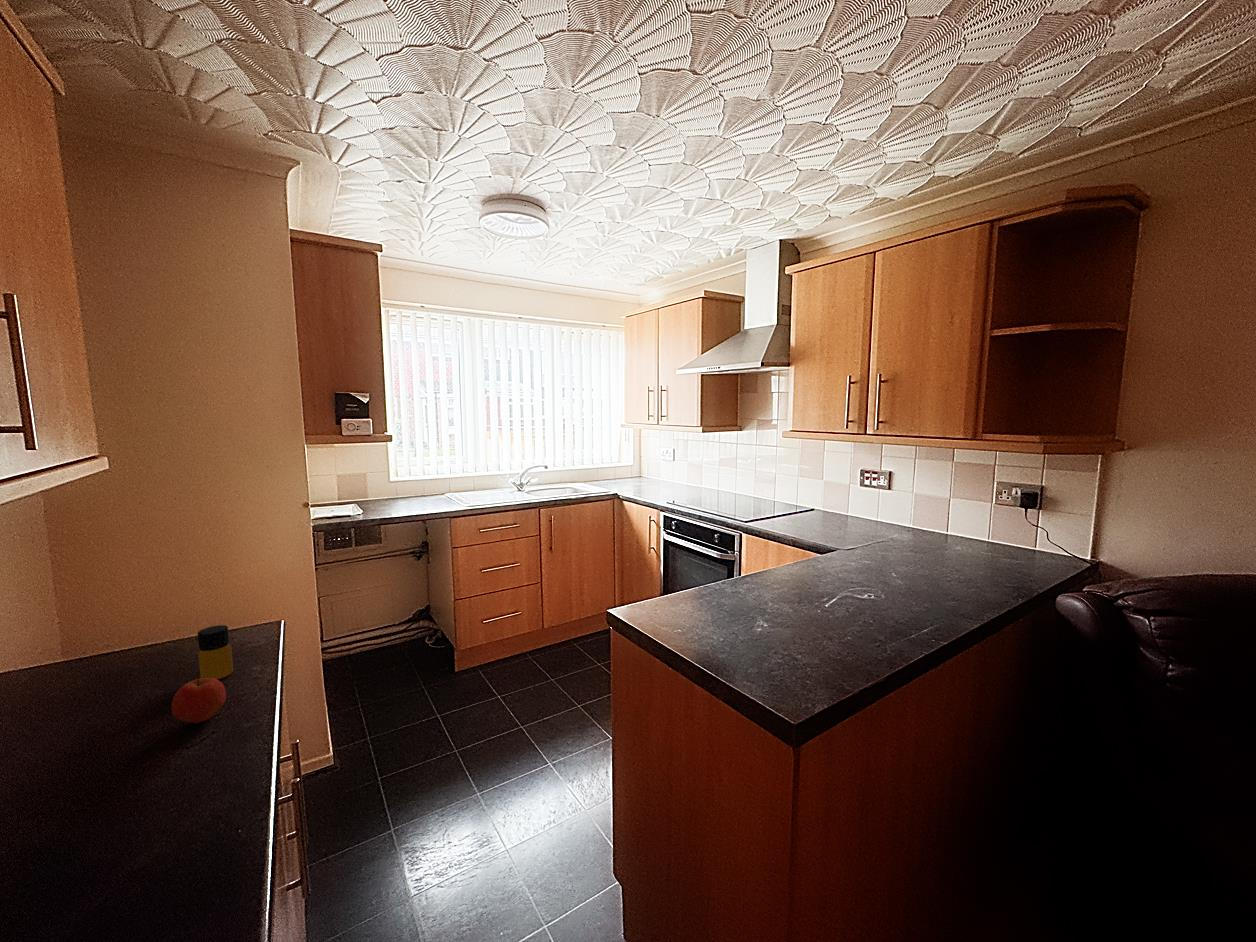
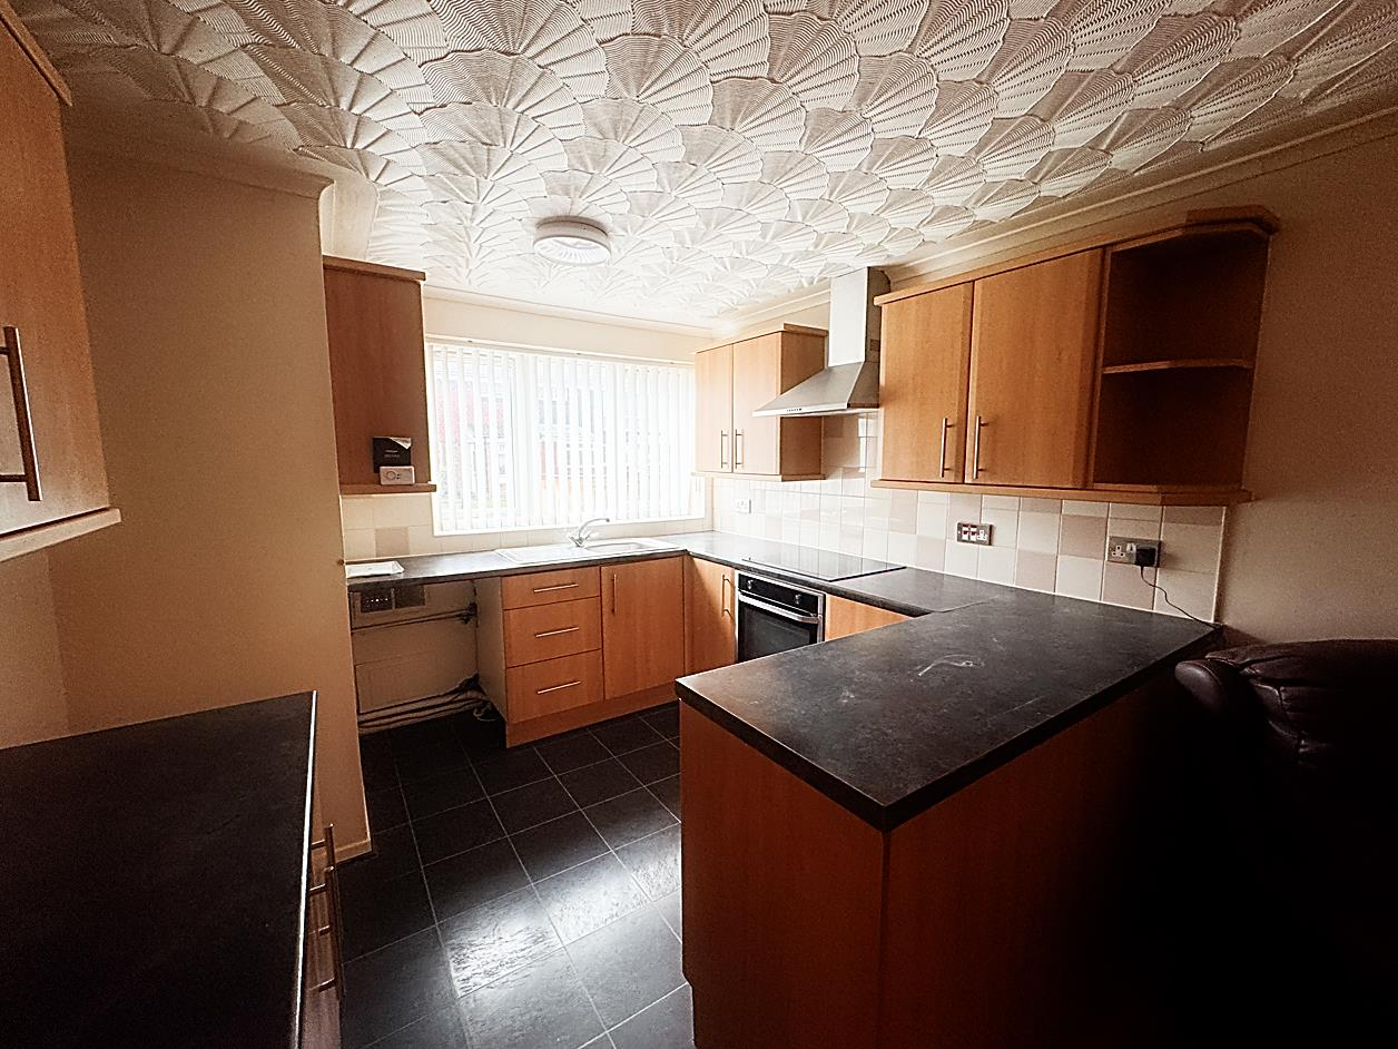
- bottle (215, 652)
- apple (199, 699)
